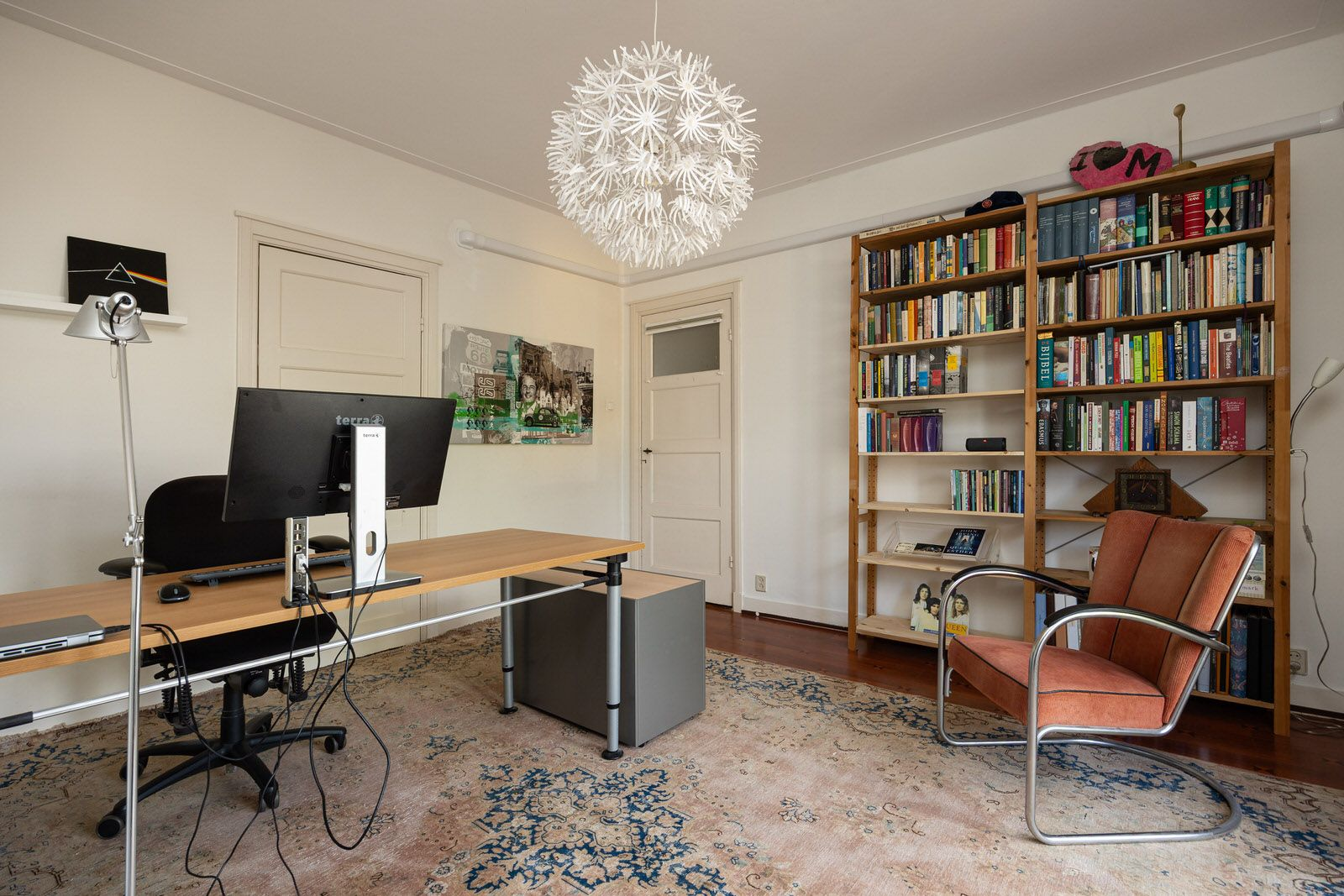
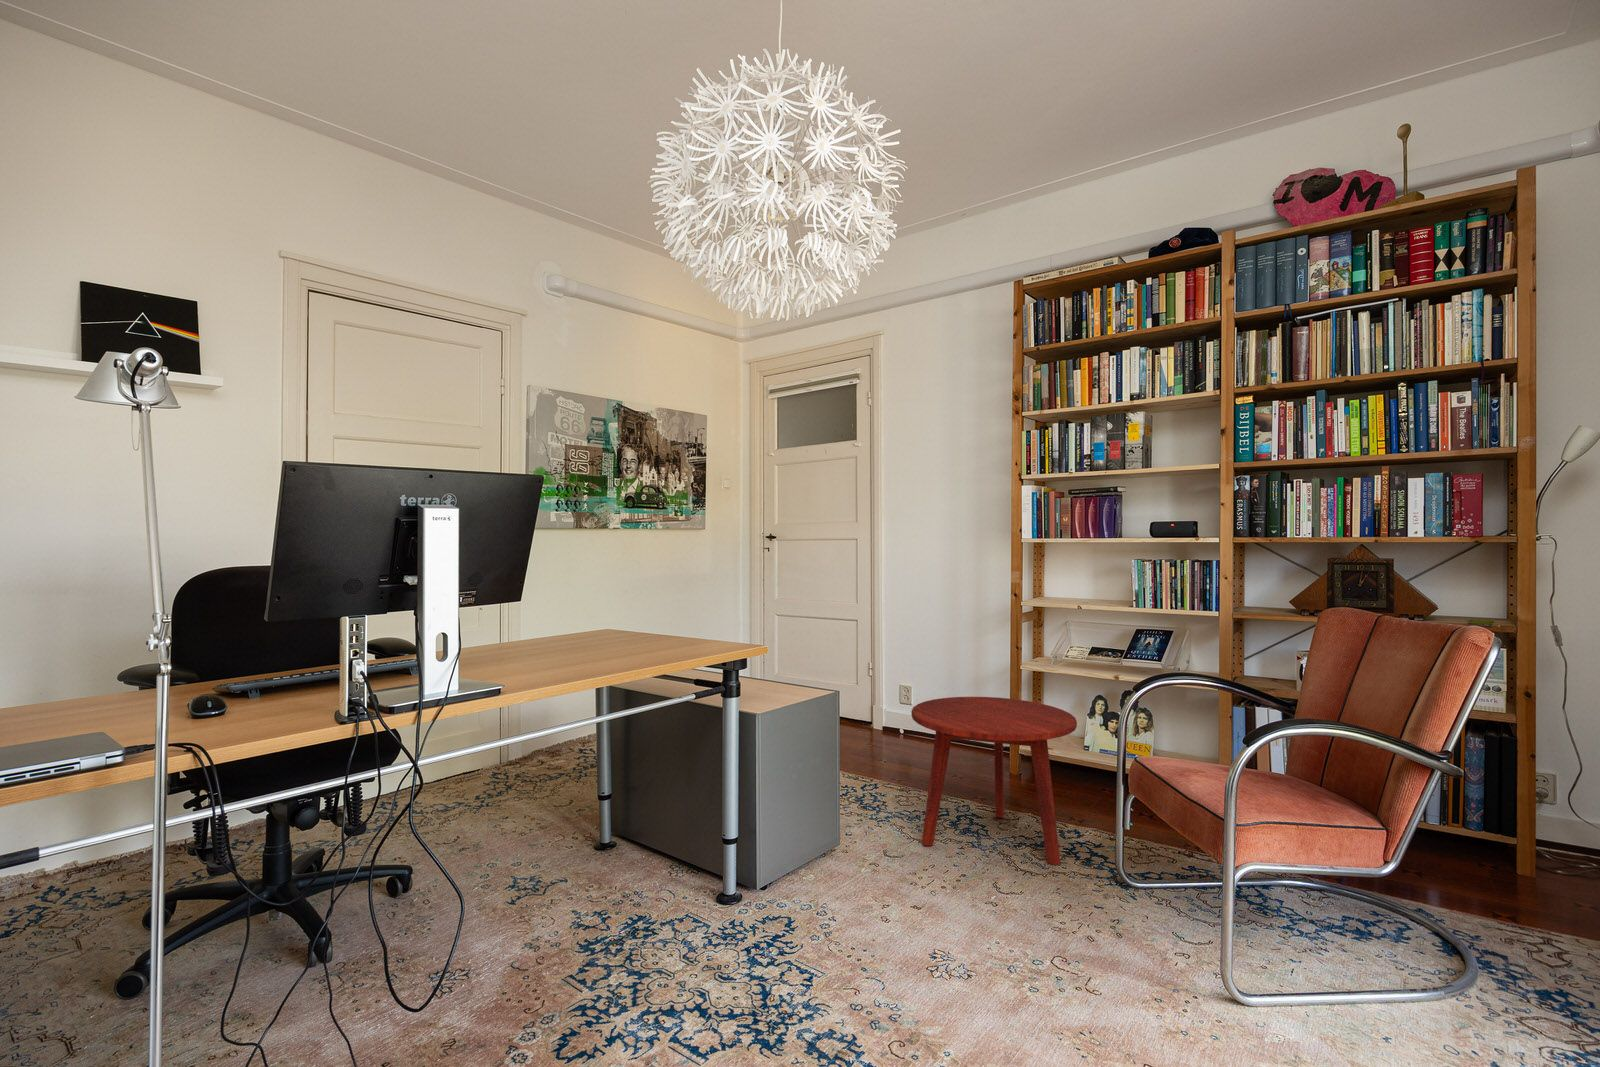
+ side table (995, 776)
